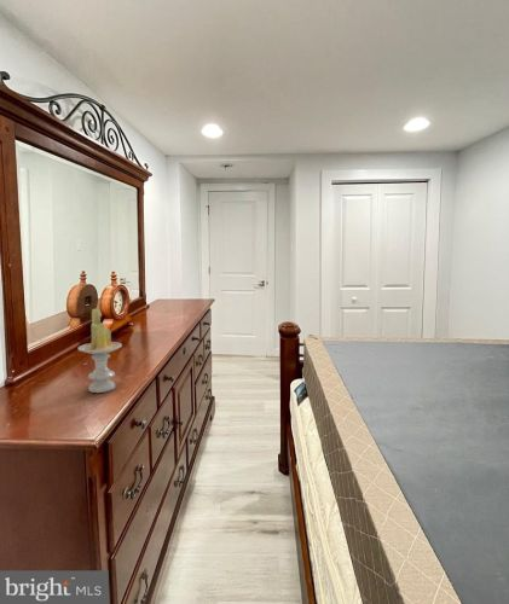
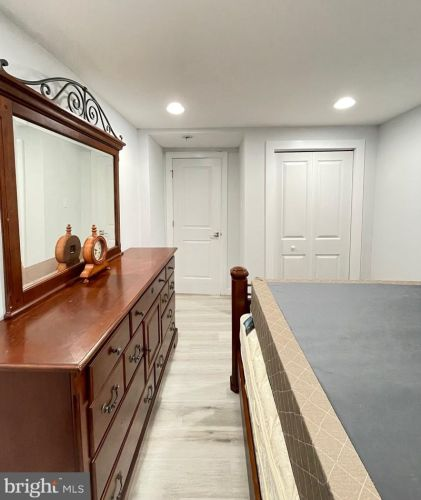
- candle (100, 349)
